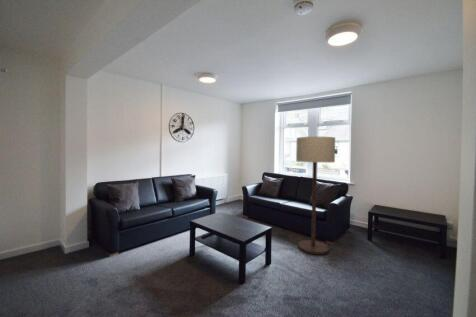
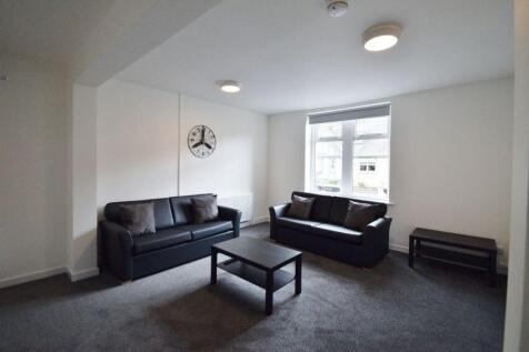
- floor lamp (314, 193)
